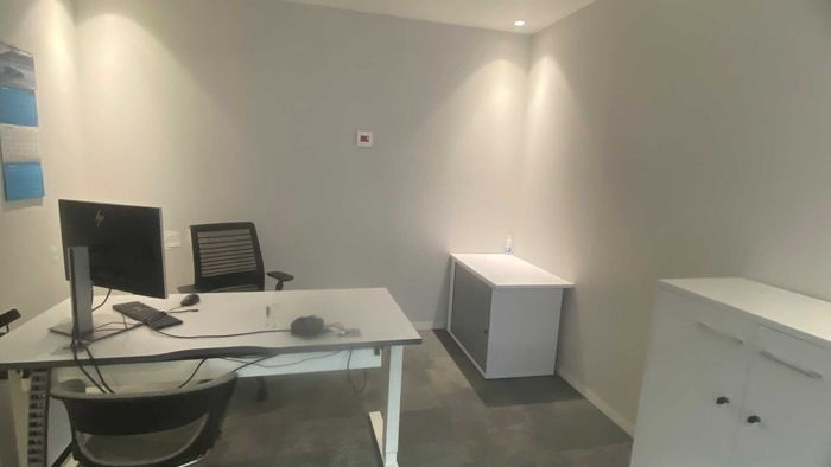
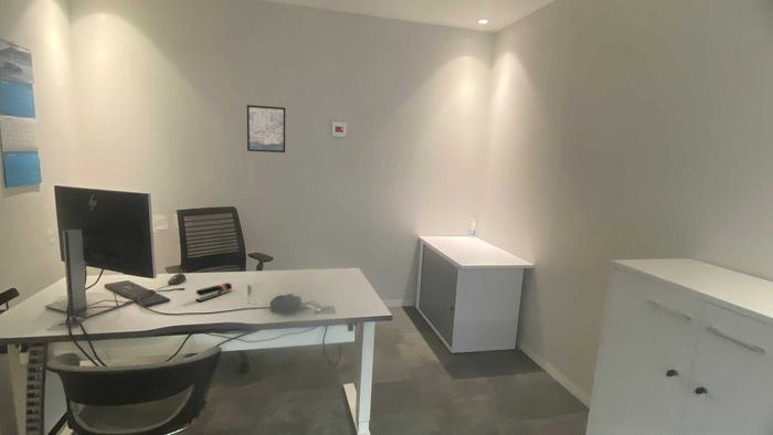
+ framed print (266, 129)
+ stapler (214, 290)
